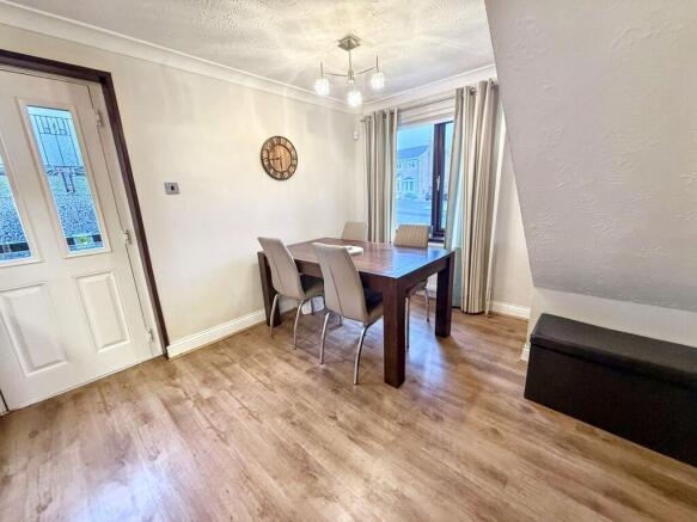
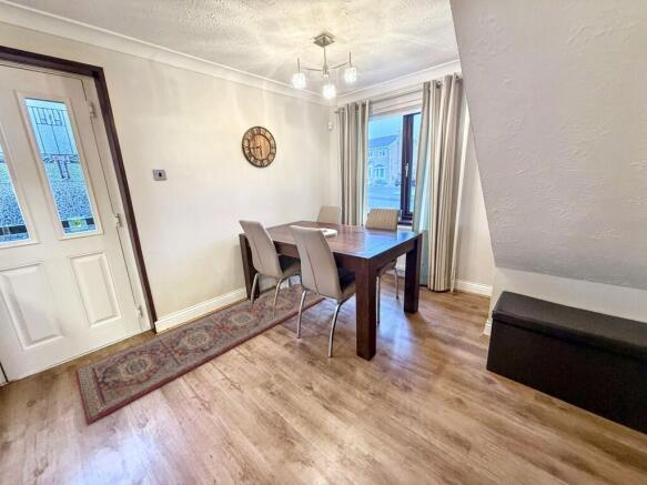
+ rug (243, 319)
